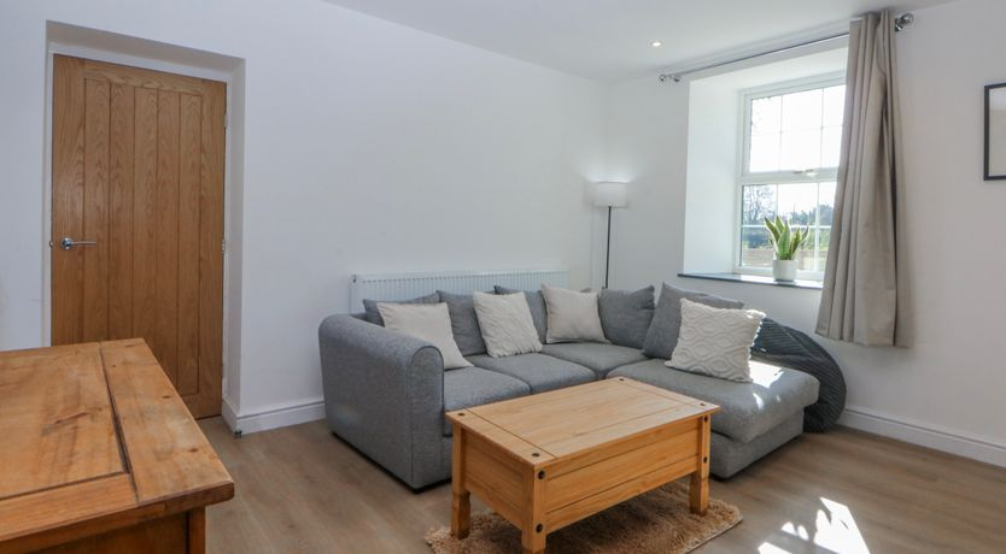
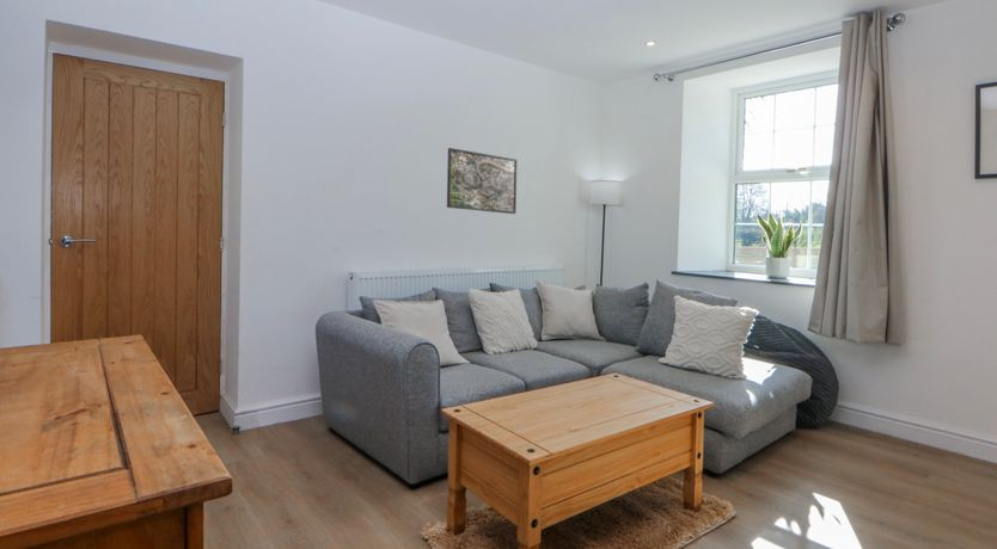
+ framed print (483, 181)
